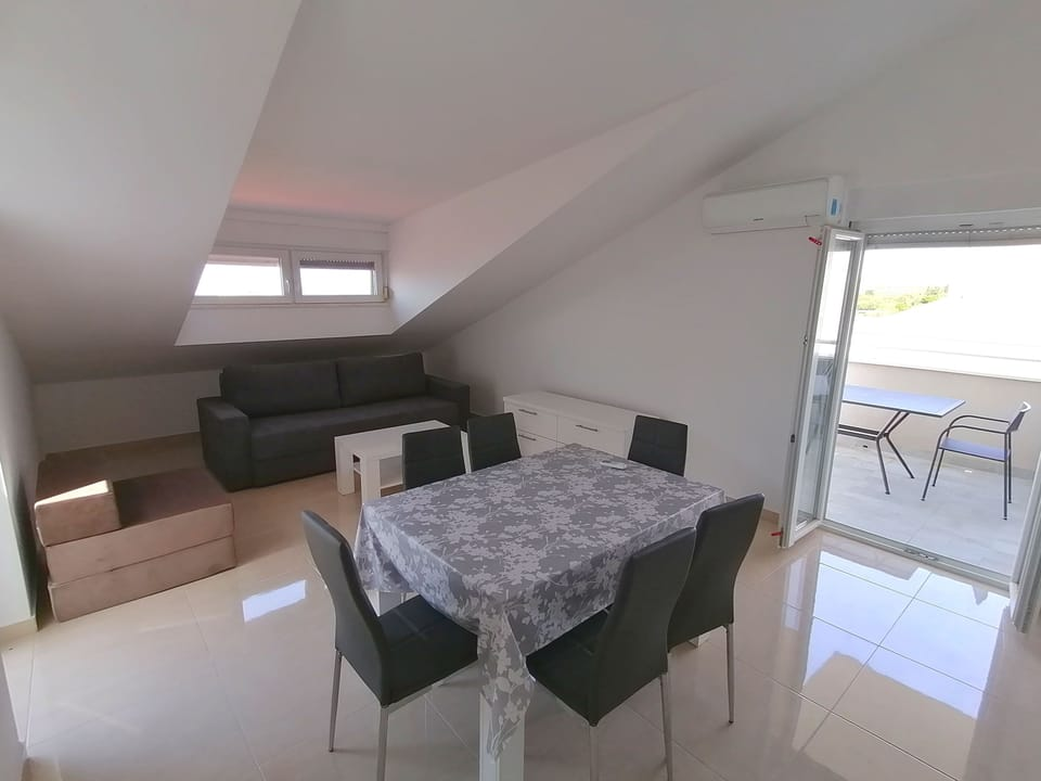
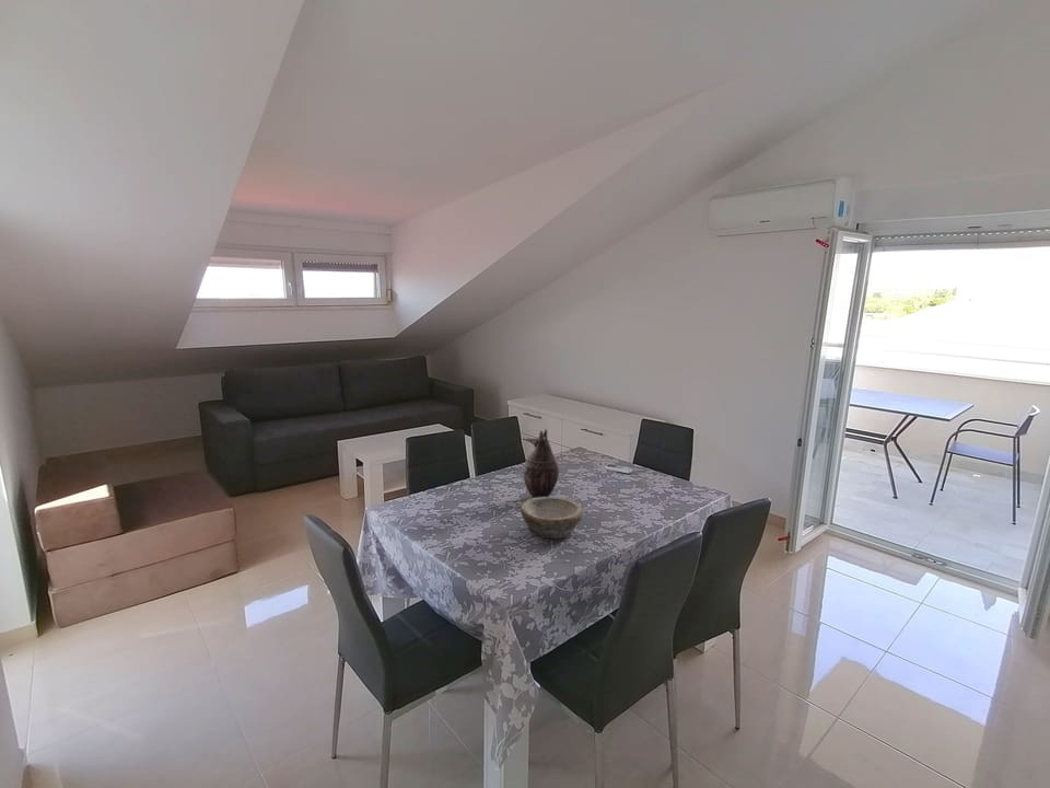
+ bowl (551, 519)
+ decorative vase (540, 464)
